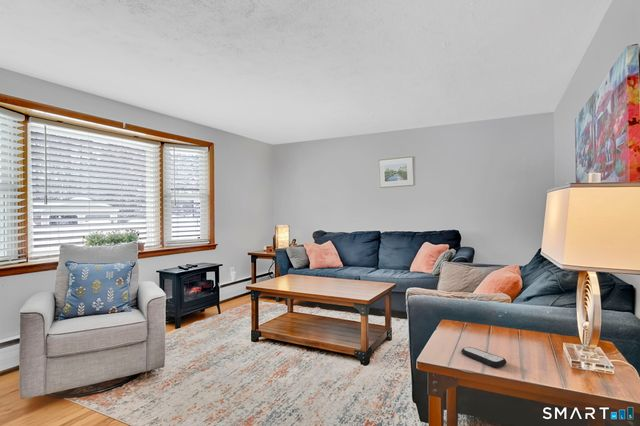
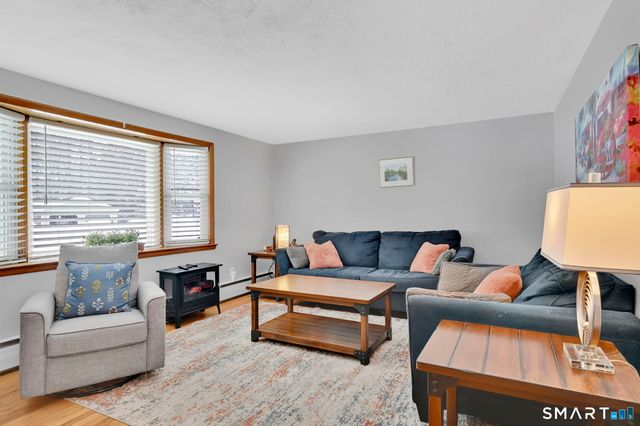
- remote control (482, 356)
